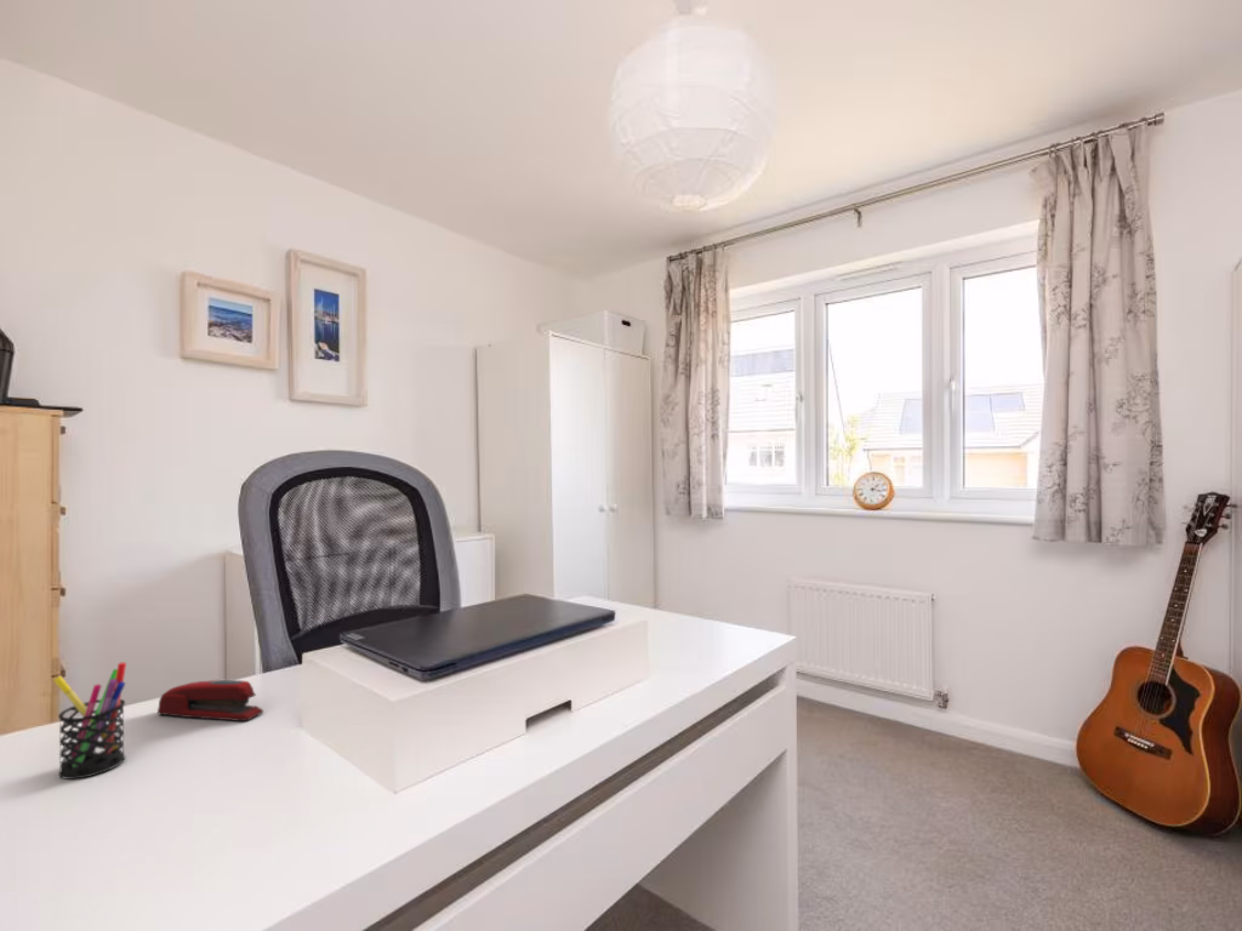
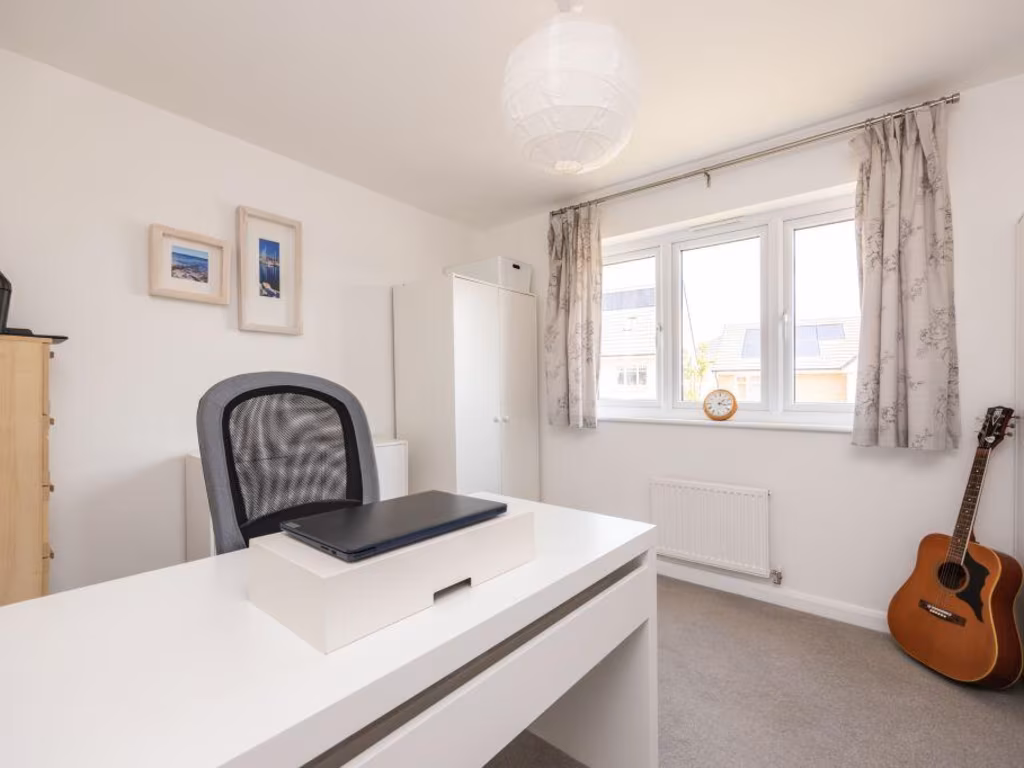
- pen holder (99, 713)
- stapler (209, 696)
